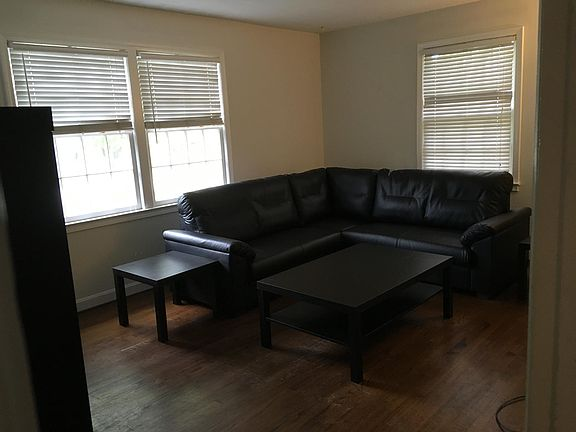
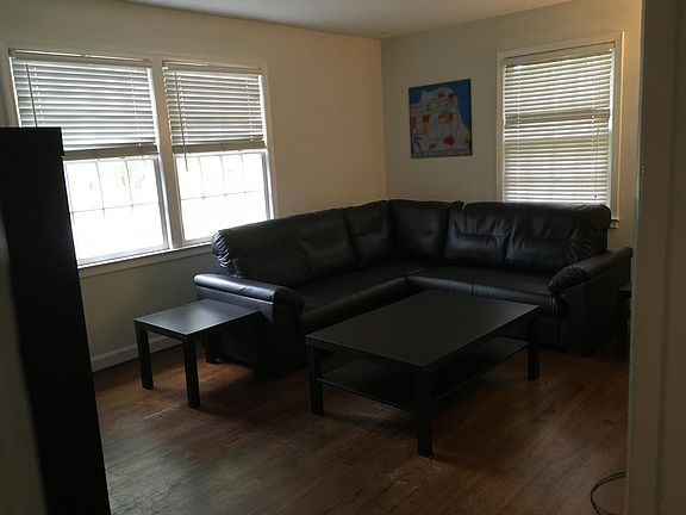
+ wall art (438, 120)
